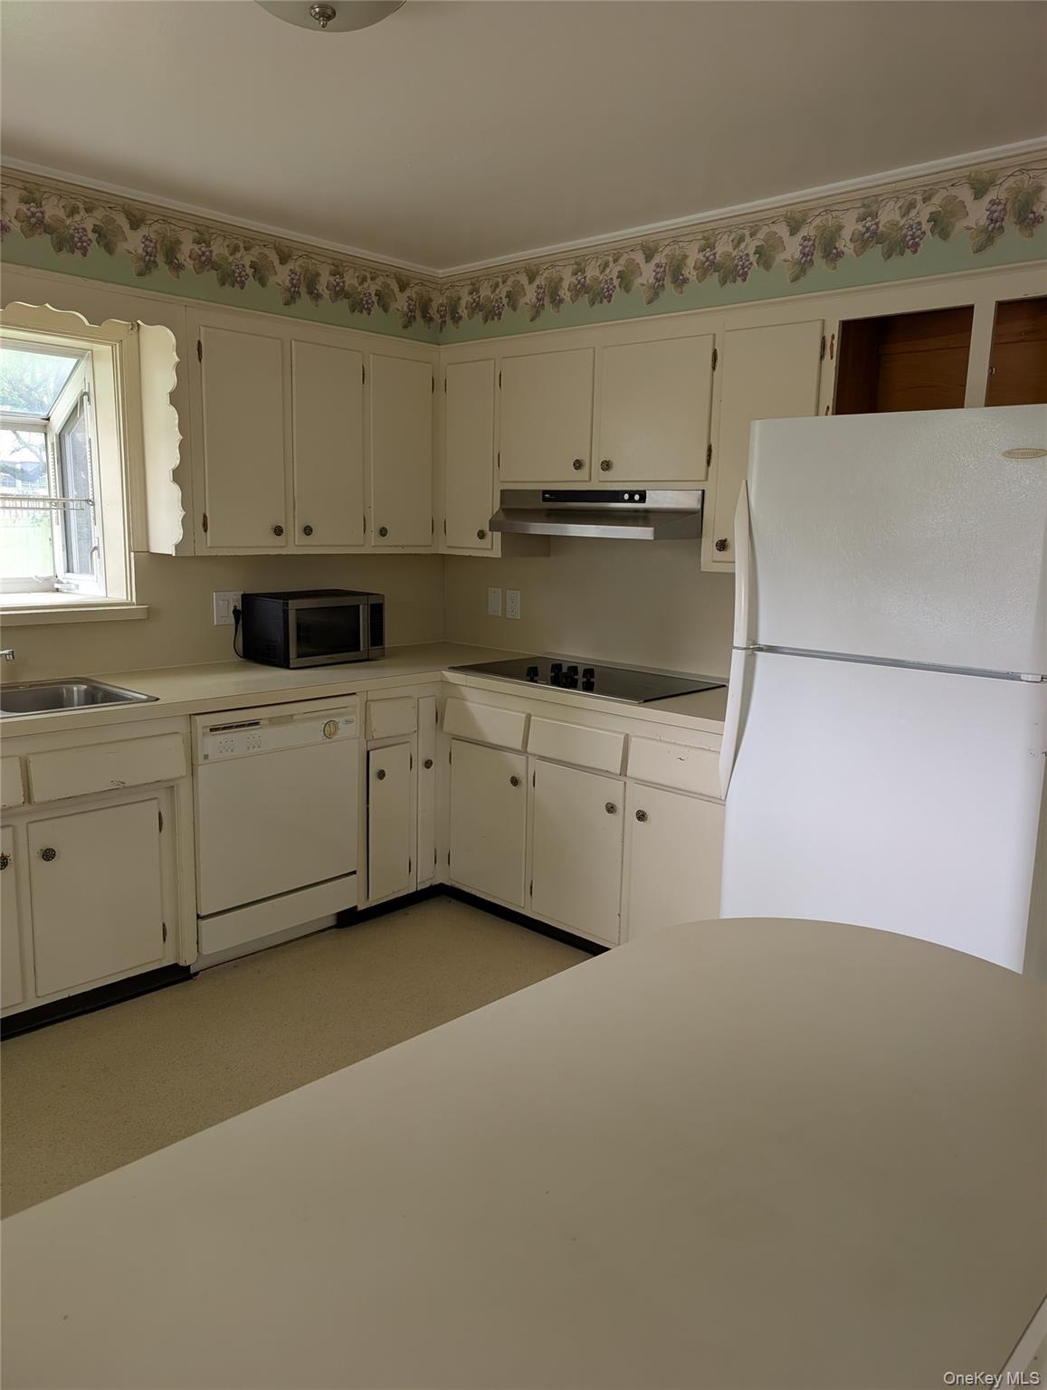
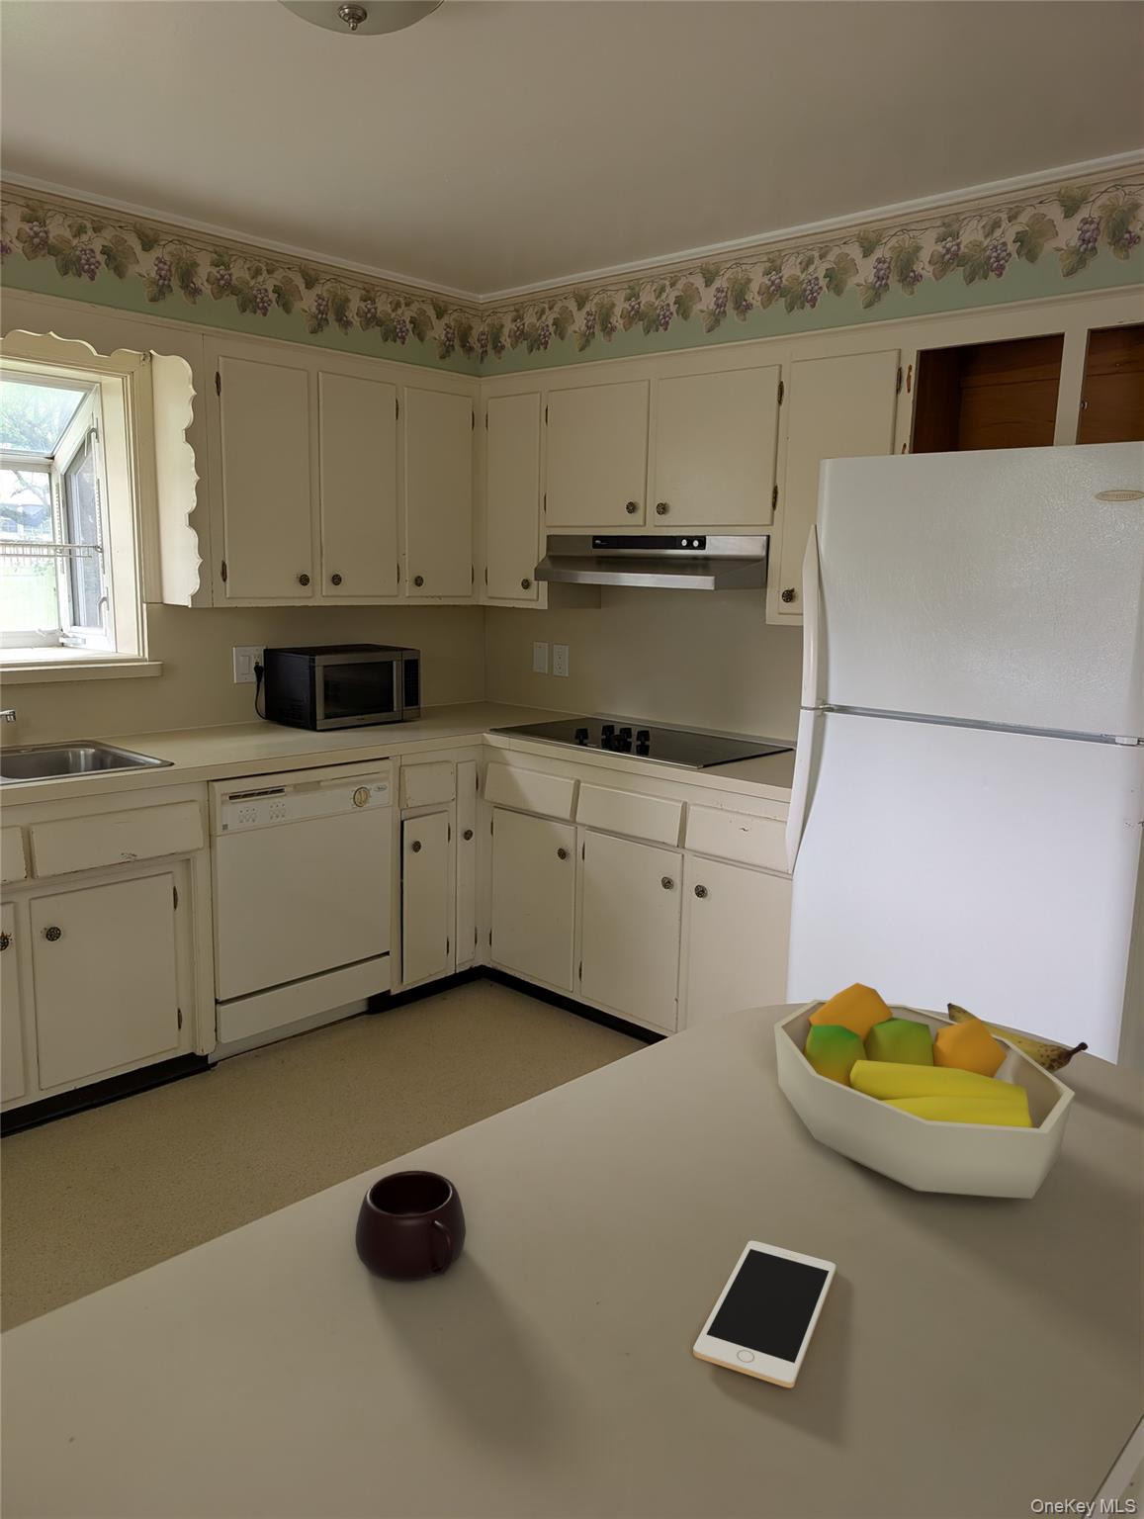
+ fruit bowl (912, 1079)
+ banana (1011, 1041)
+ cell phone (768, 1306)
+ mug (417, 1231)
